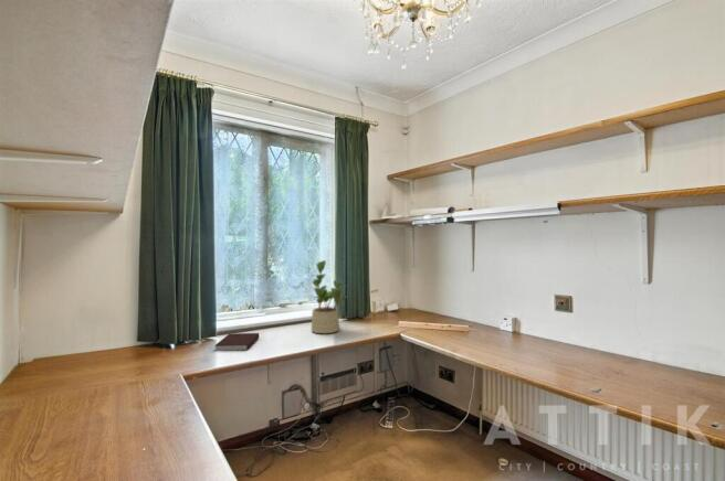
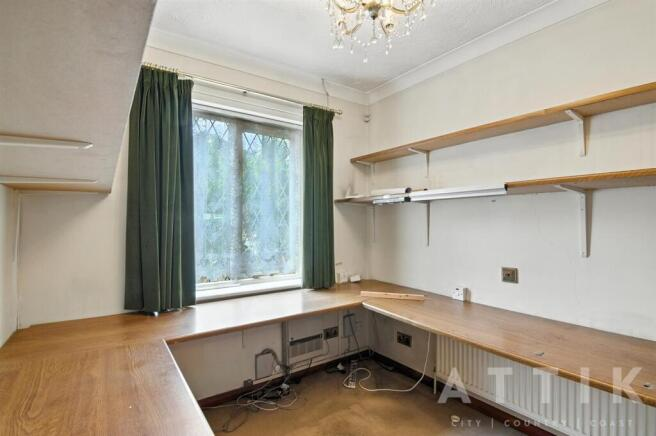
- notebook (238, 341)
- potted plant (329, 295)
